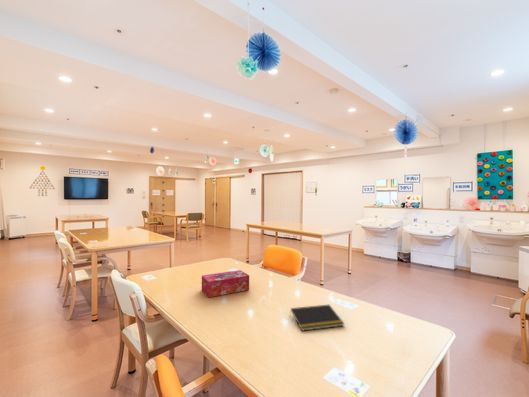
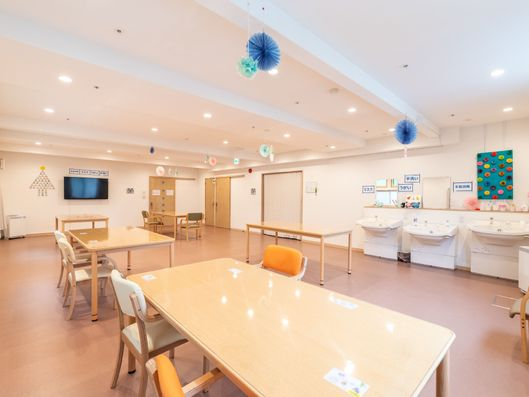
- notepad (316, 316)
- tissue box (225, 282)
